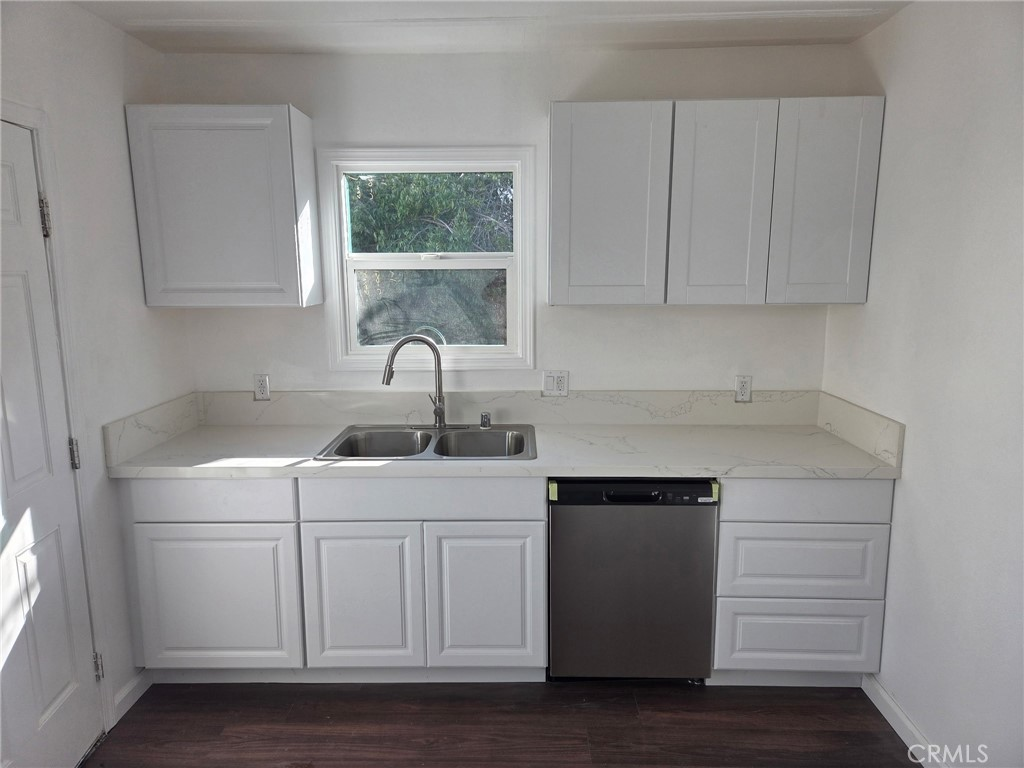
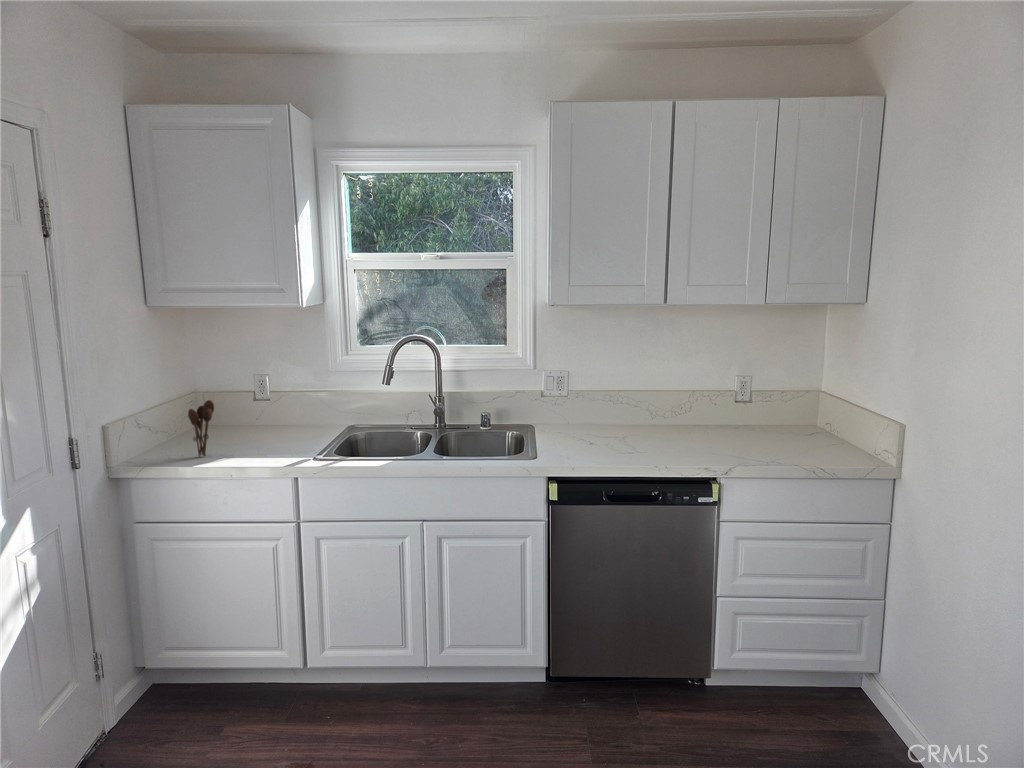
+ utensil holder (201, 428)
